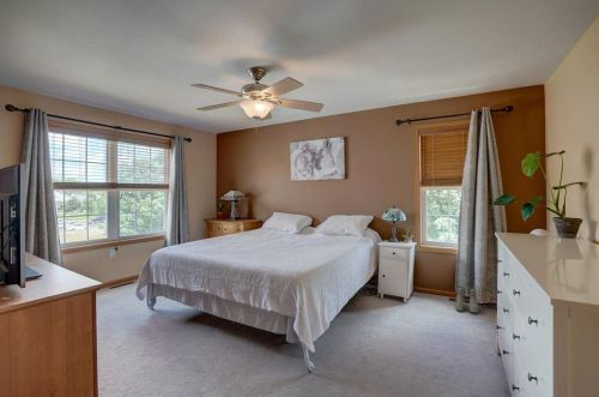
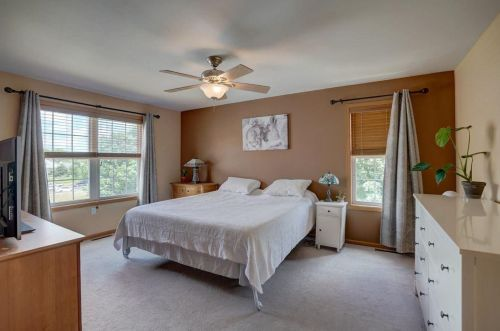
- boots (470, 299)
